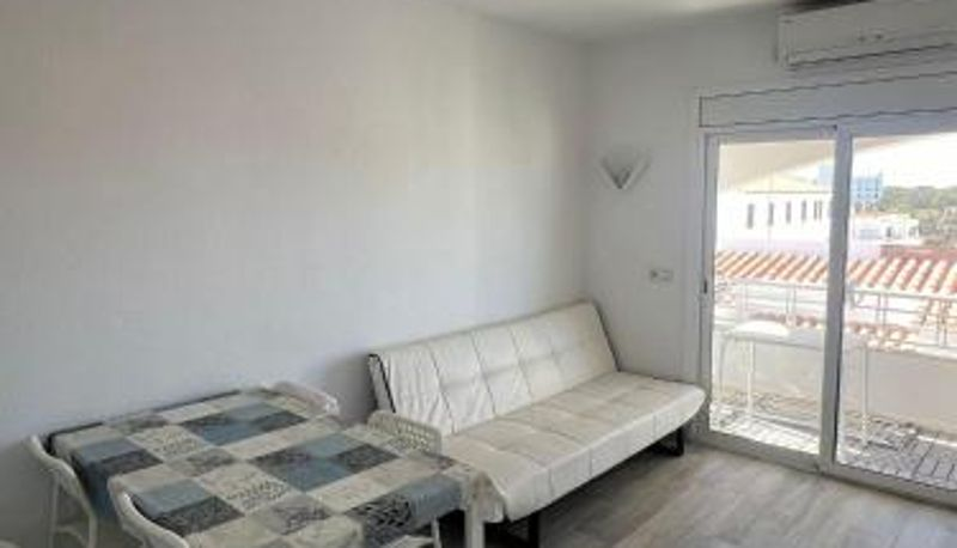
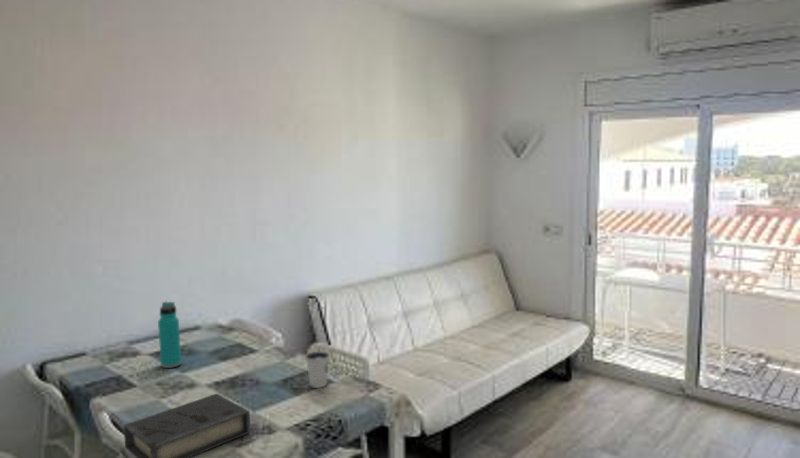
+ dixie cup (317, 370)
+ book (188, 428)
+ water bottle (169, 333)
